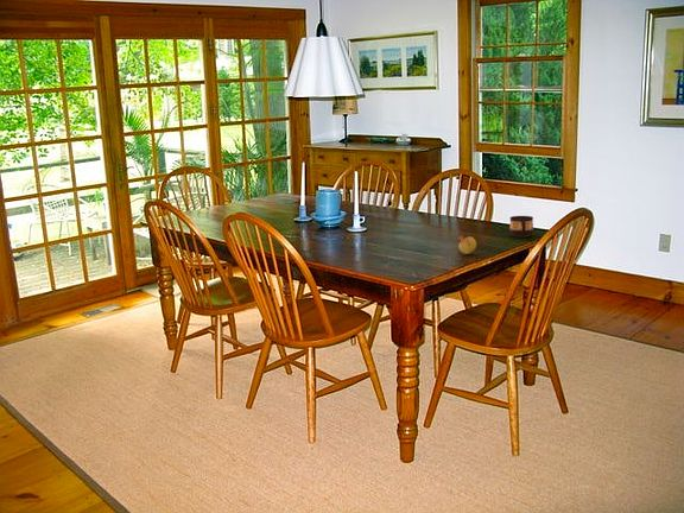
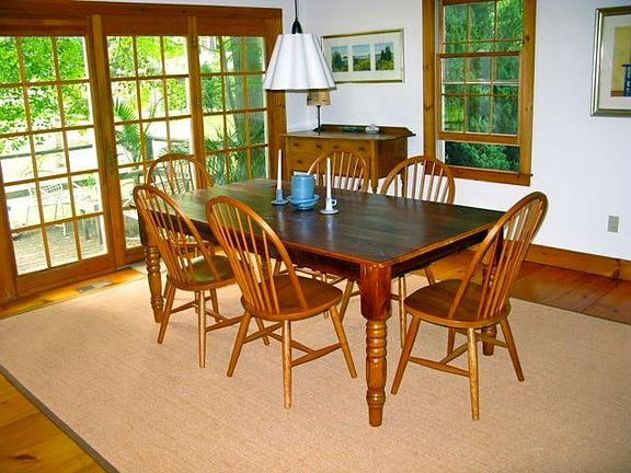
- cup (520, 226)
- fruit (467, 243)
